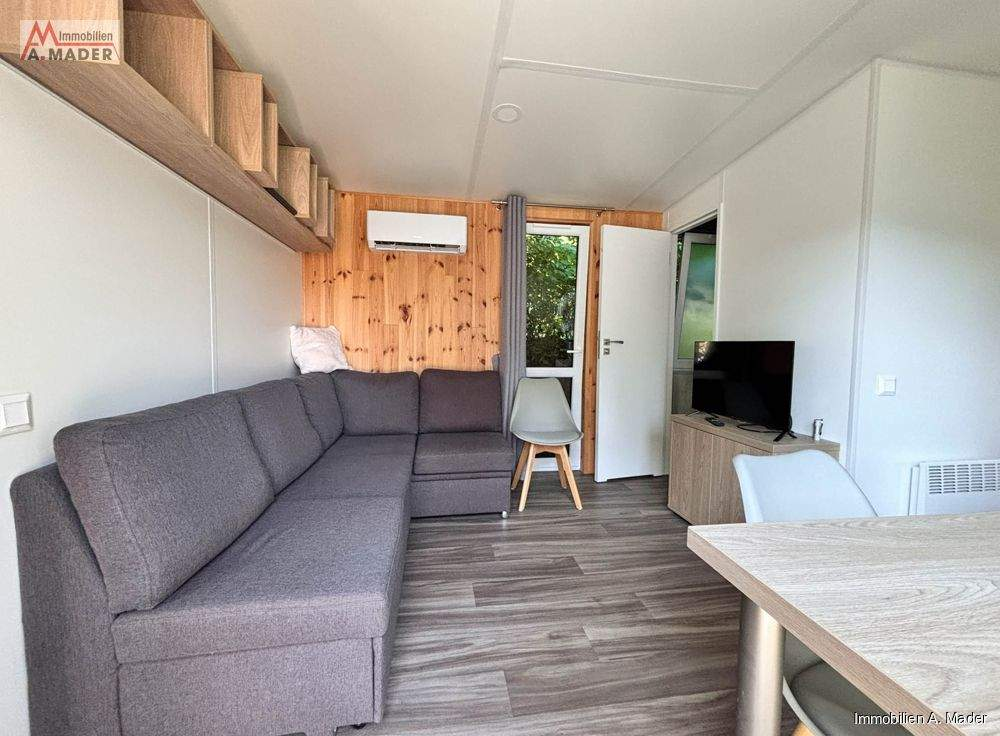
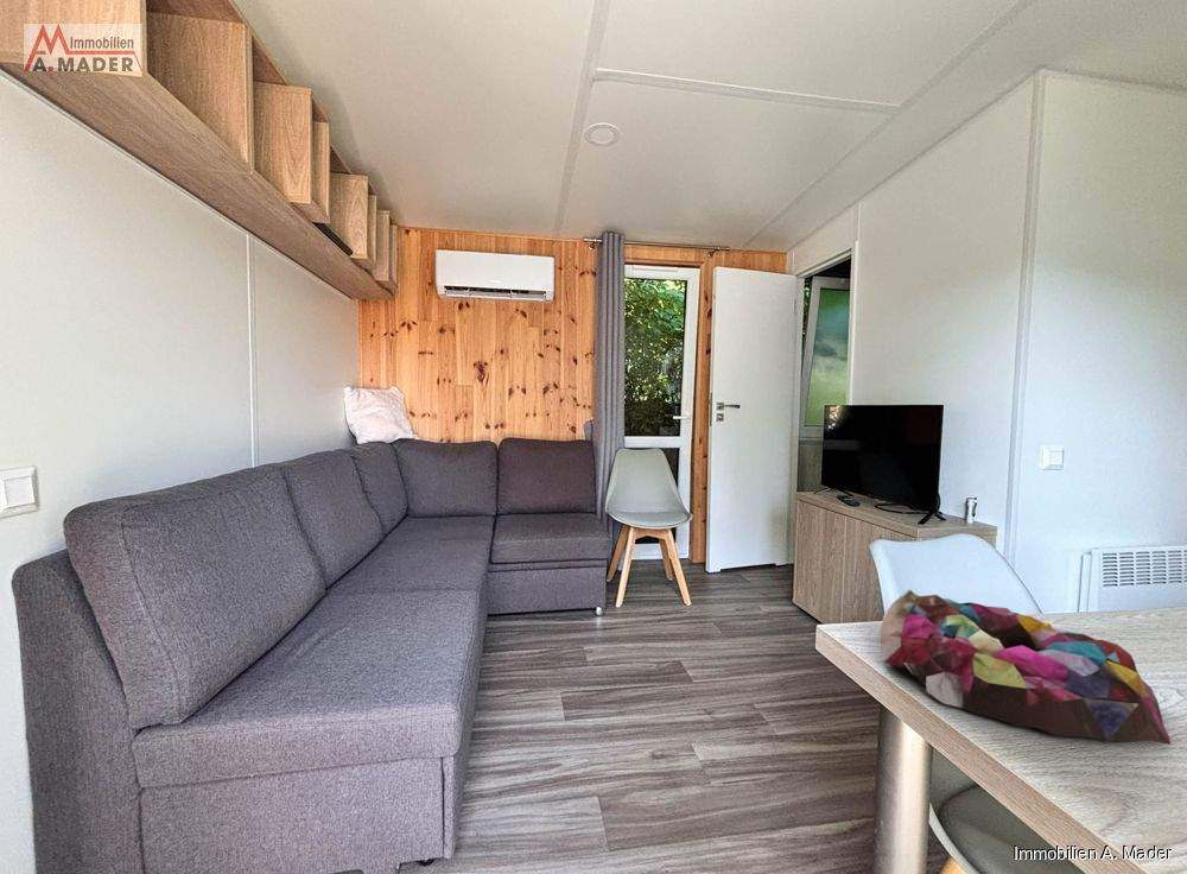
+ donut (997, 645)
